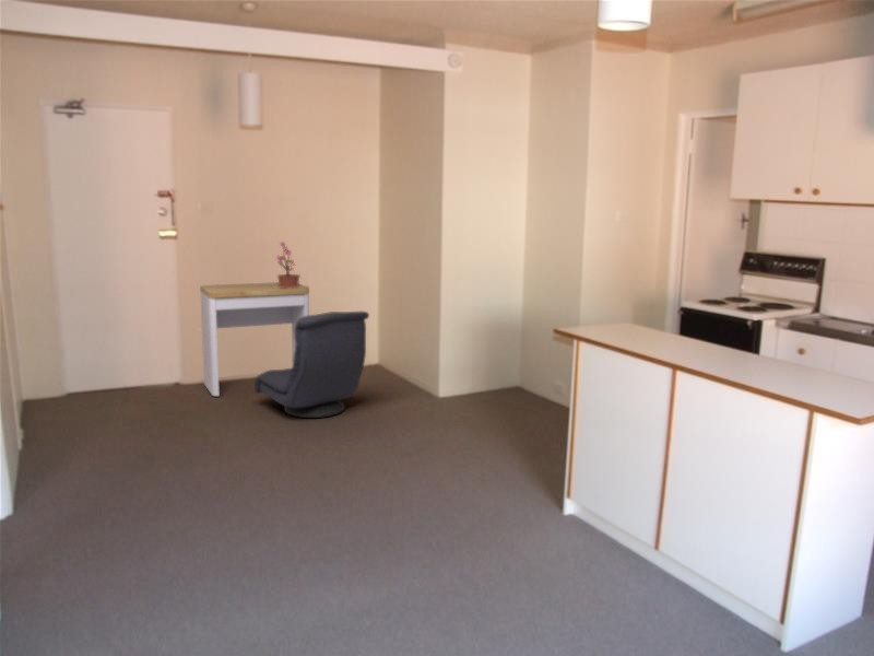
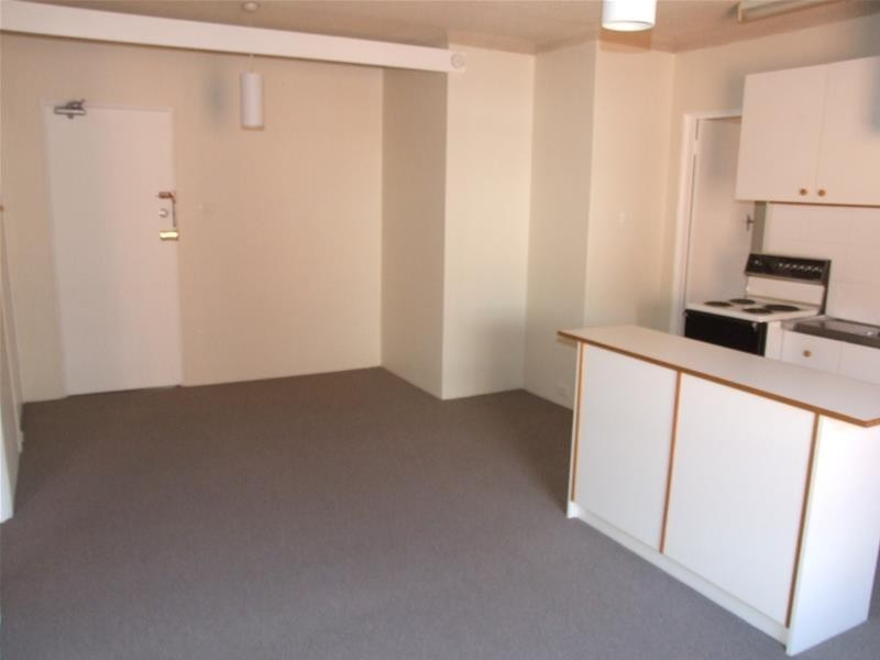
- chair (311, 359)
- desk (256, 325)
- potted plant (292, 263)
